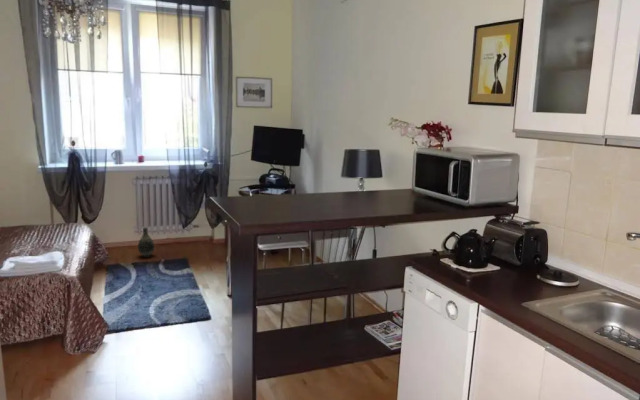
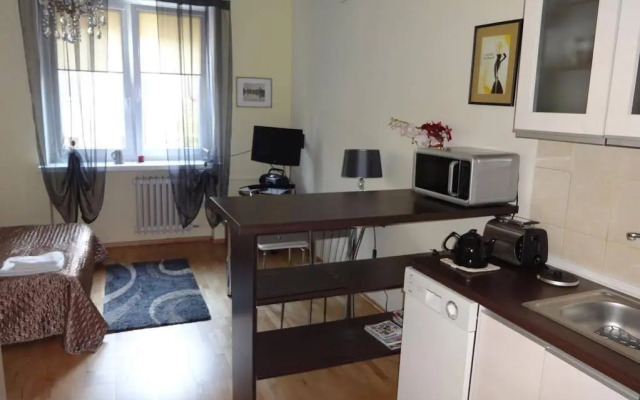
- vase (145, 241)
